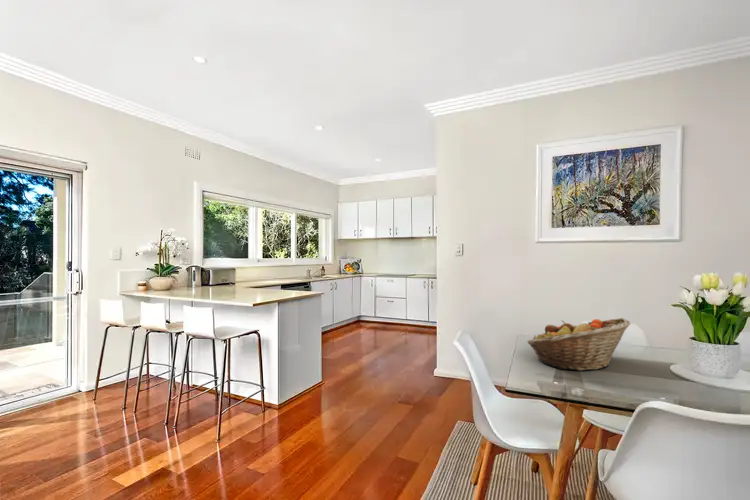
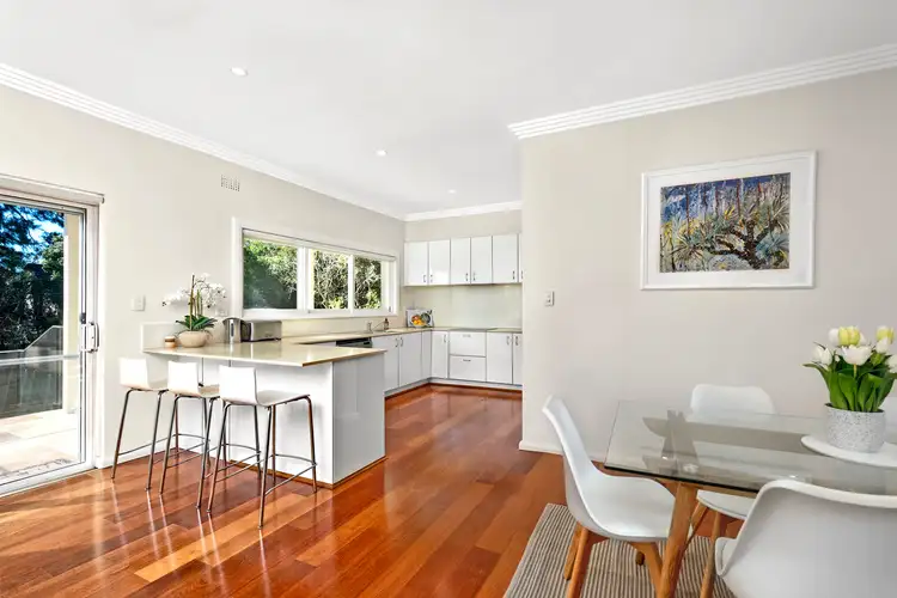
- fruit basket (577, 339)
